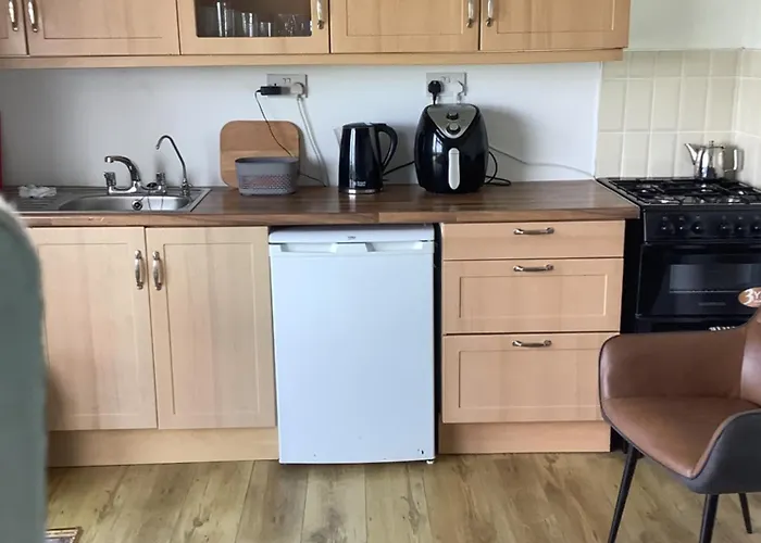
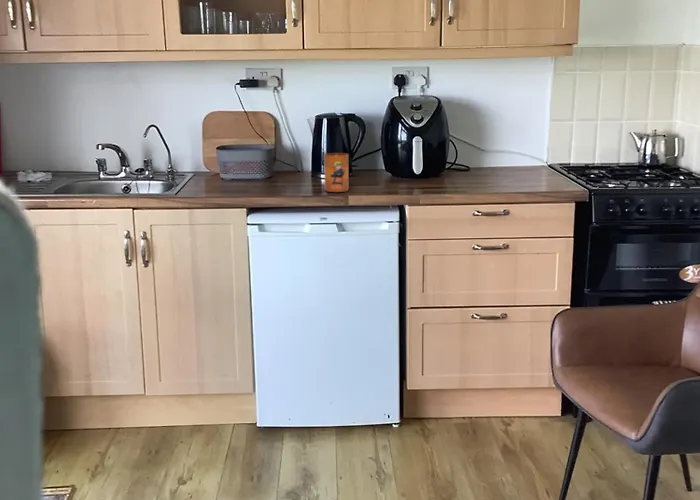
+ mug (336, 171)
